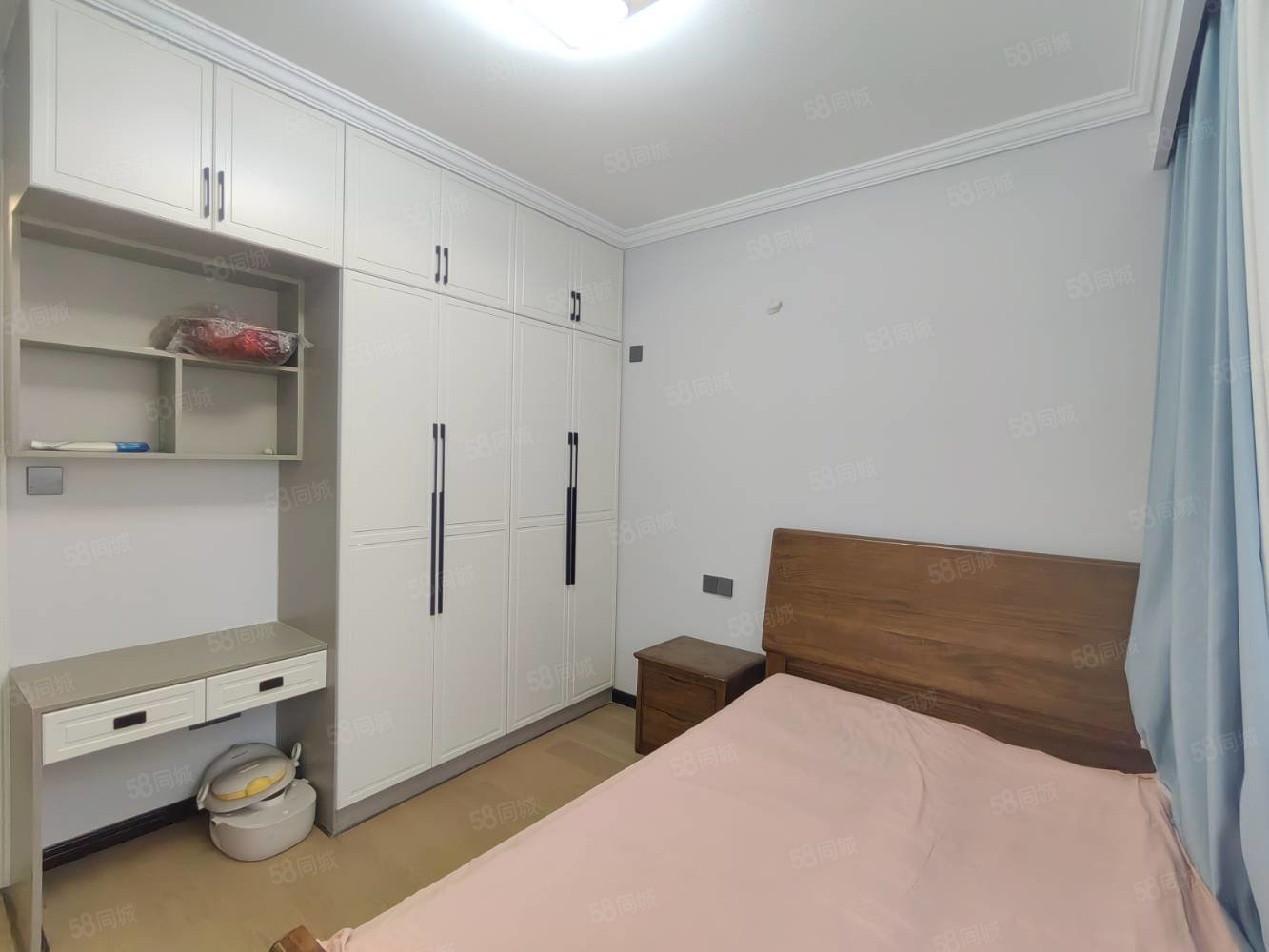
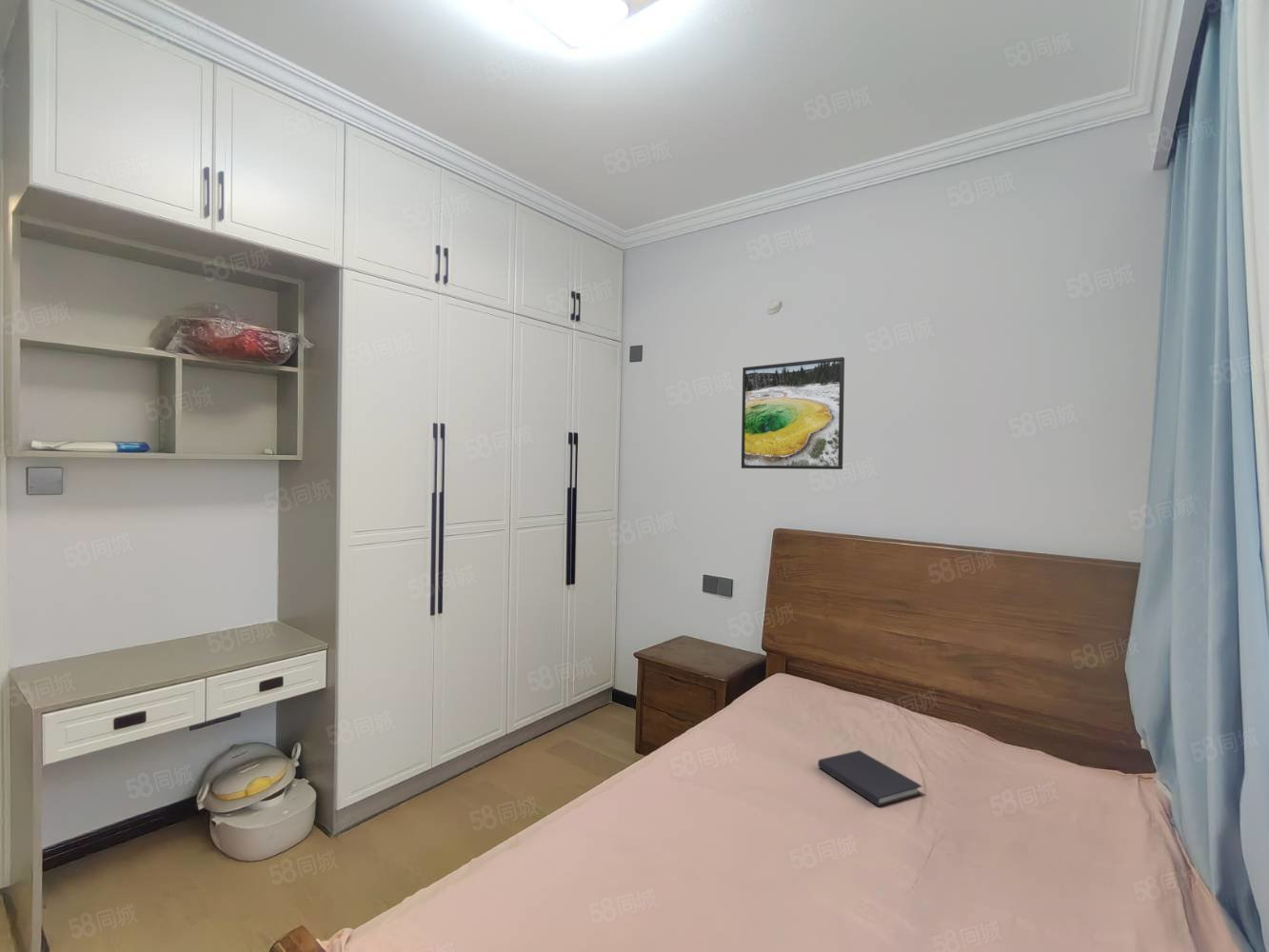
+ diary (867, 776)
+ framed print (790, 415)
